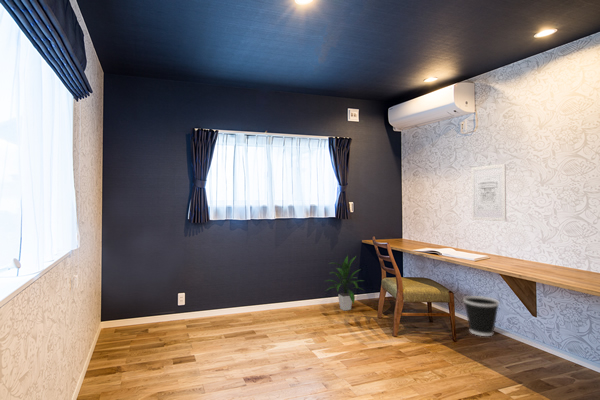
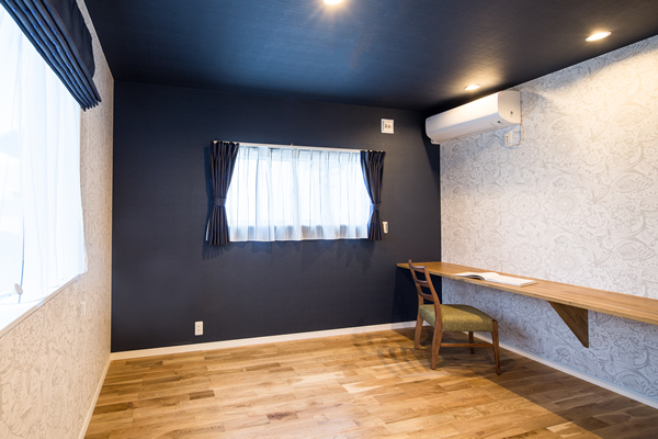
- wastebasket (481, 316)
- wall art (487, 193)
- indoor plant (345, 282)
